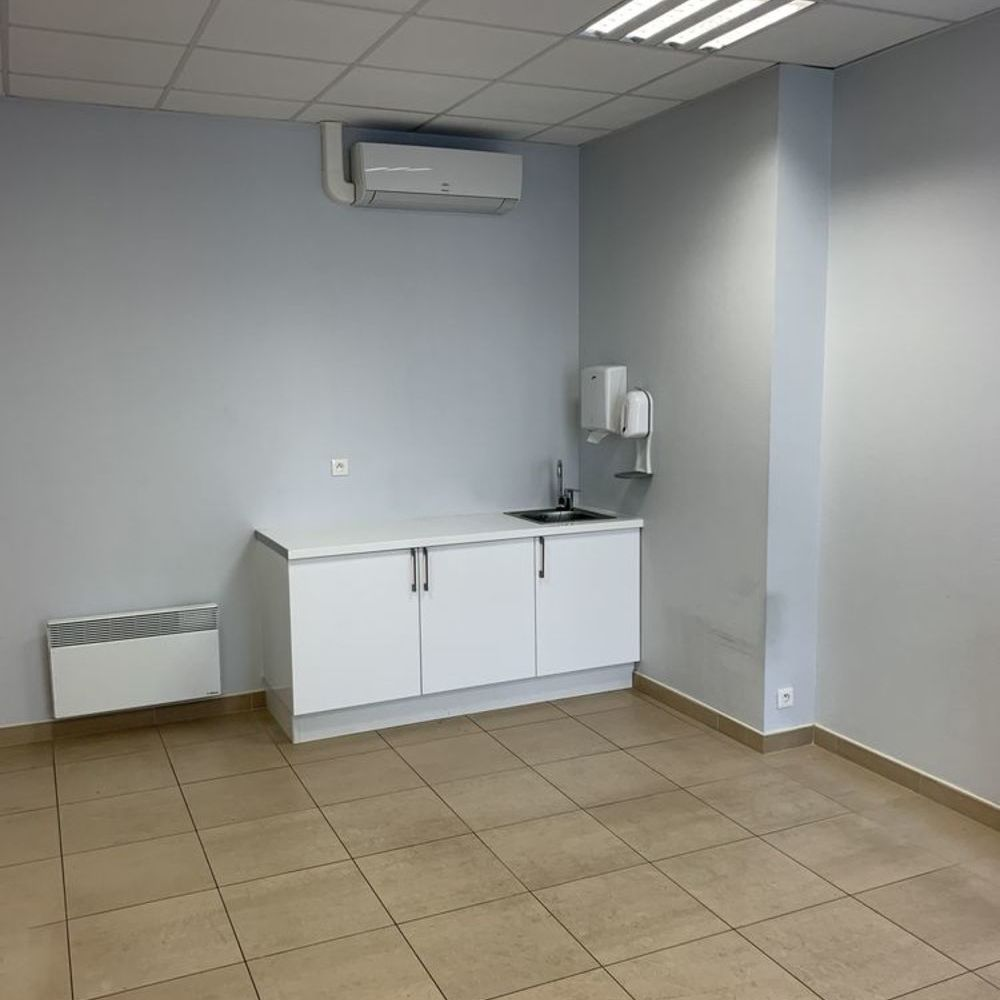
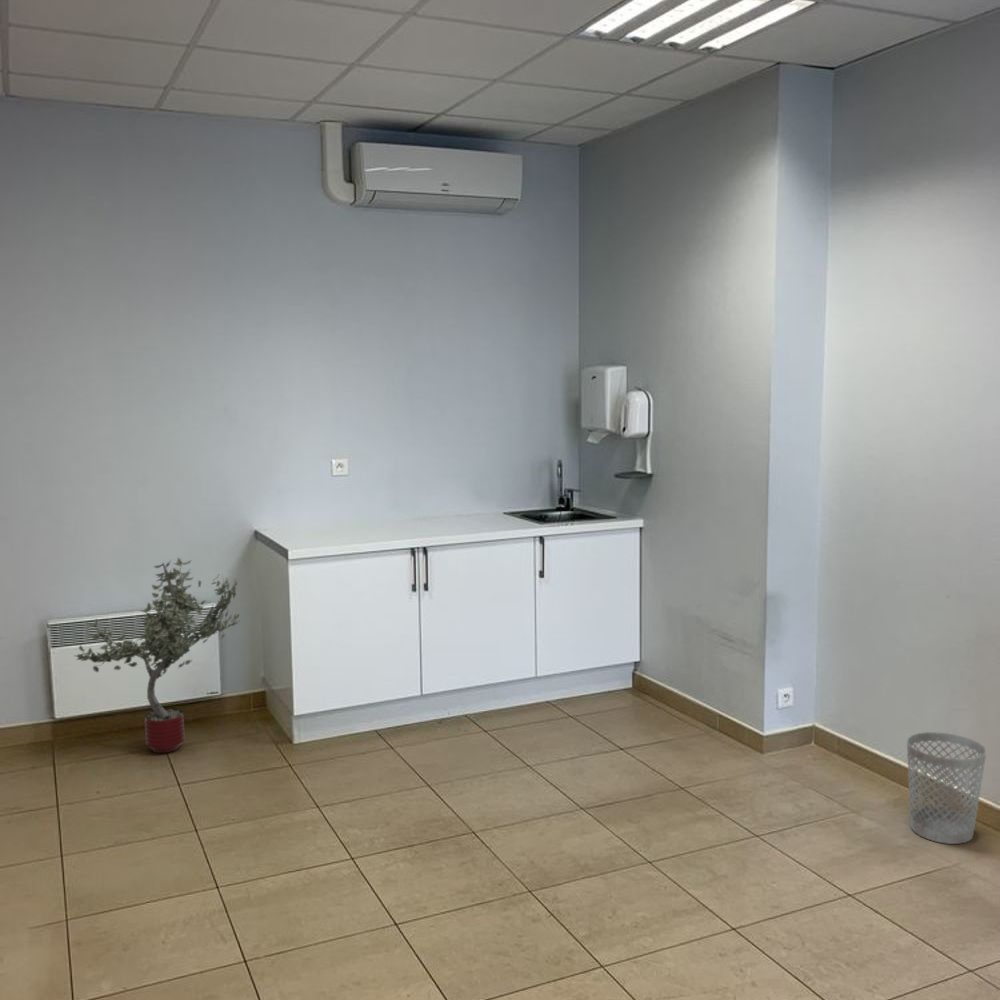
+ potted tree (159, 653)
+ wastebasket (943, 788)
